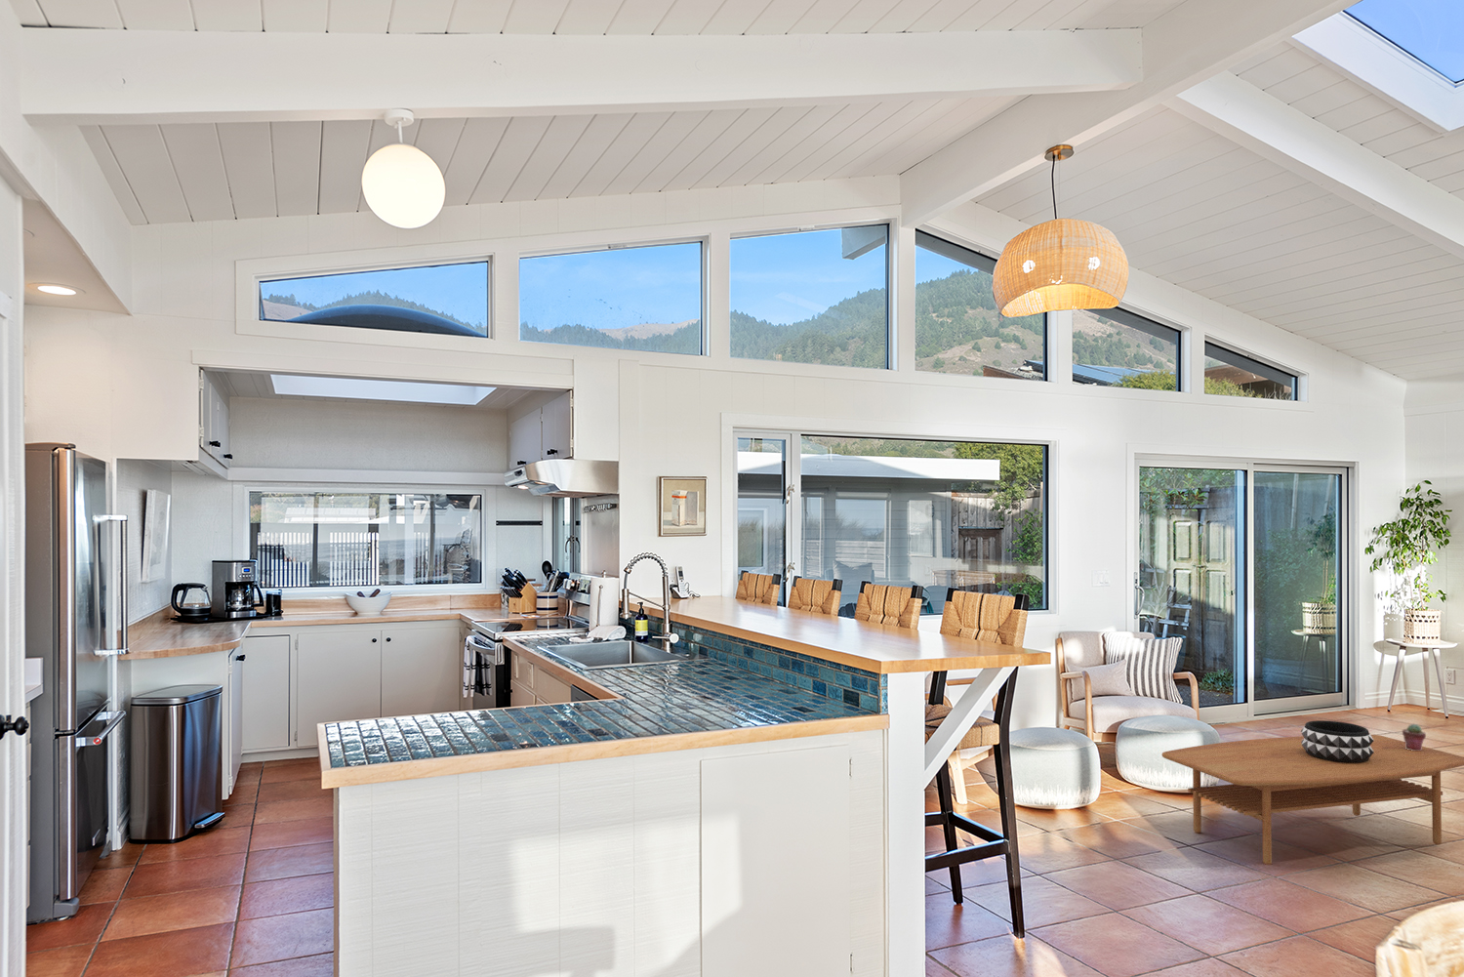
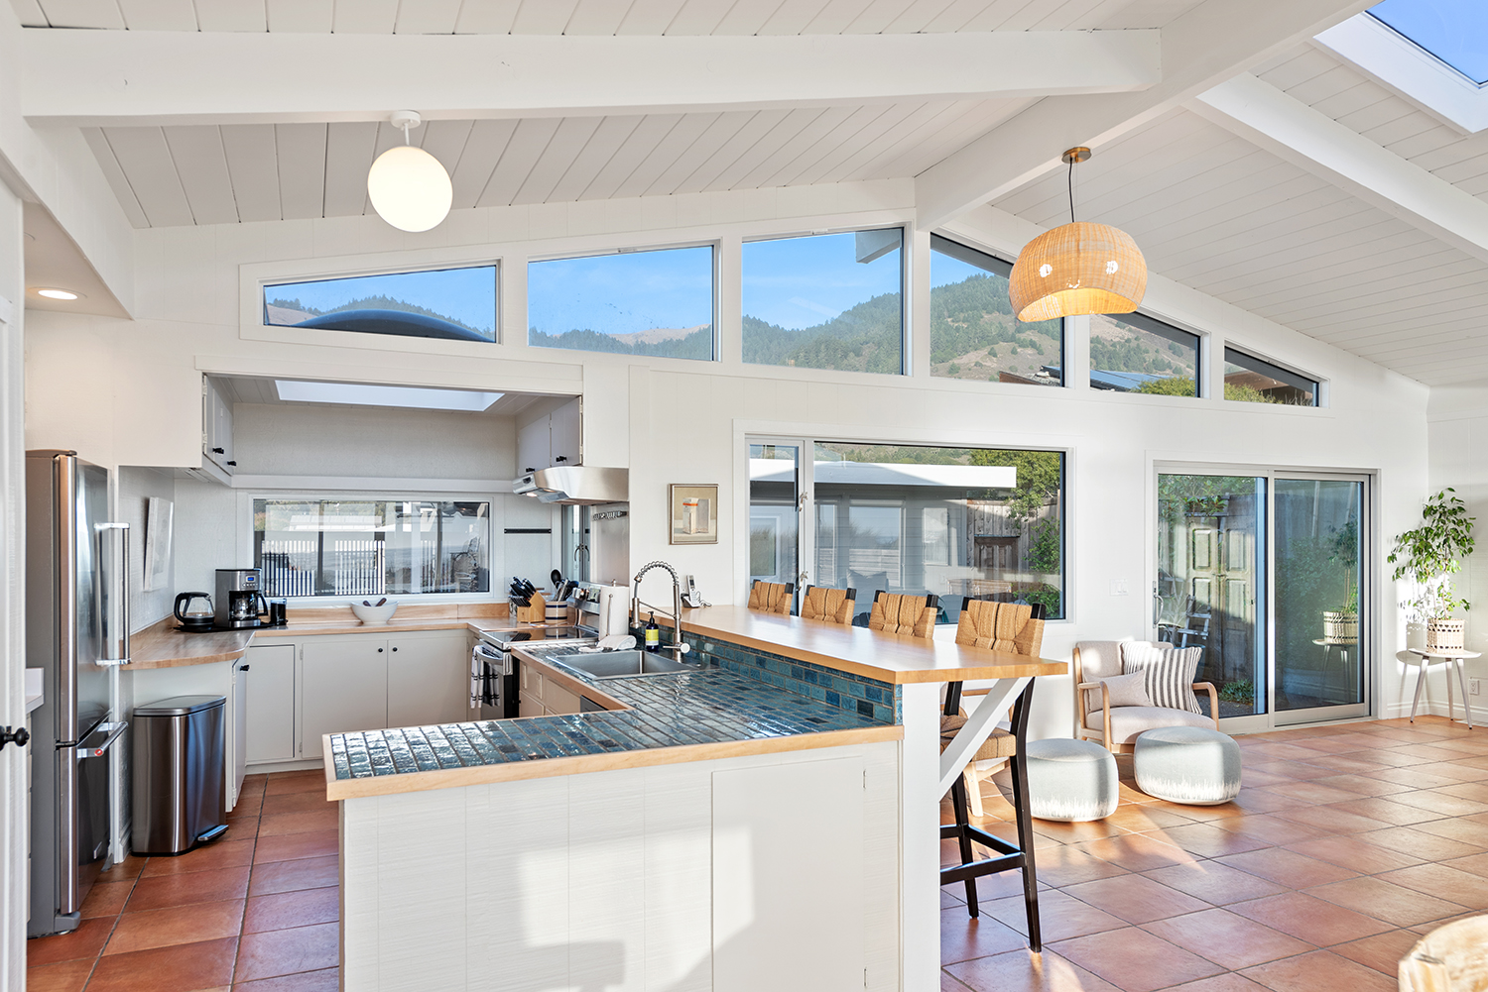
- decorative bowl (1336, 740)
- coffee table (1314, 796)
- potted succulent (1413, 736)
